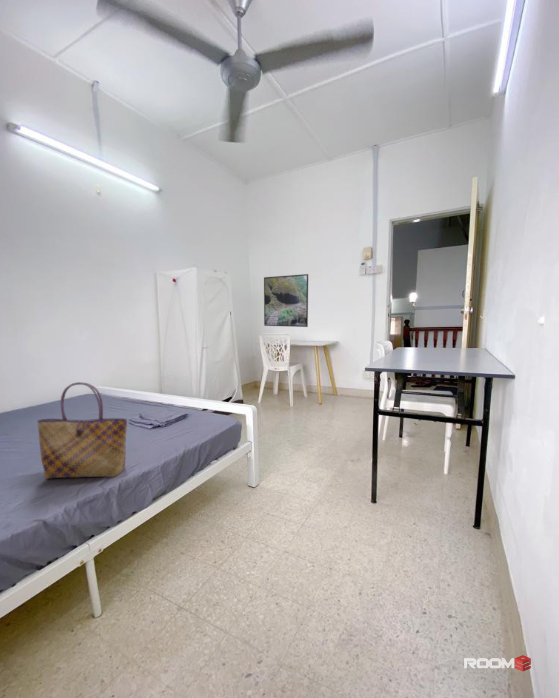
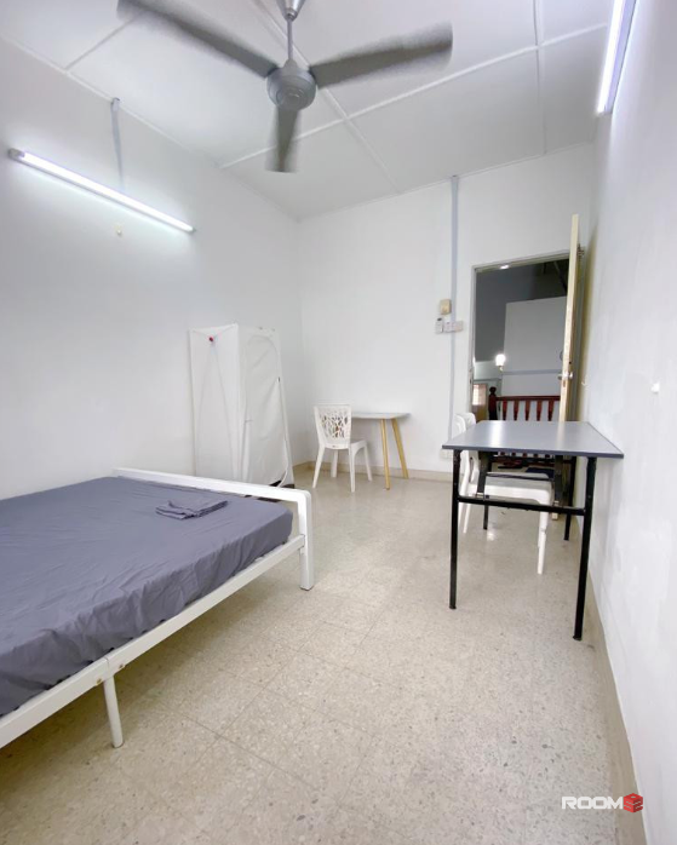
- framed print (285, 301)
- tote bag (83, 428)
